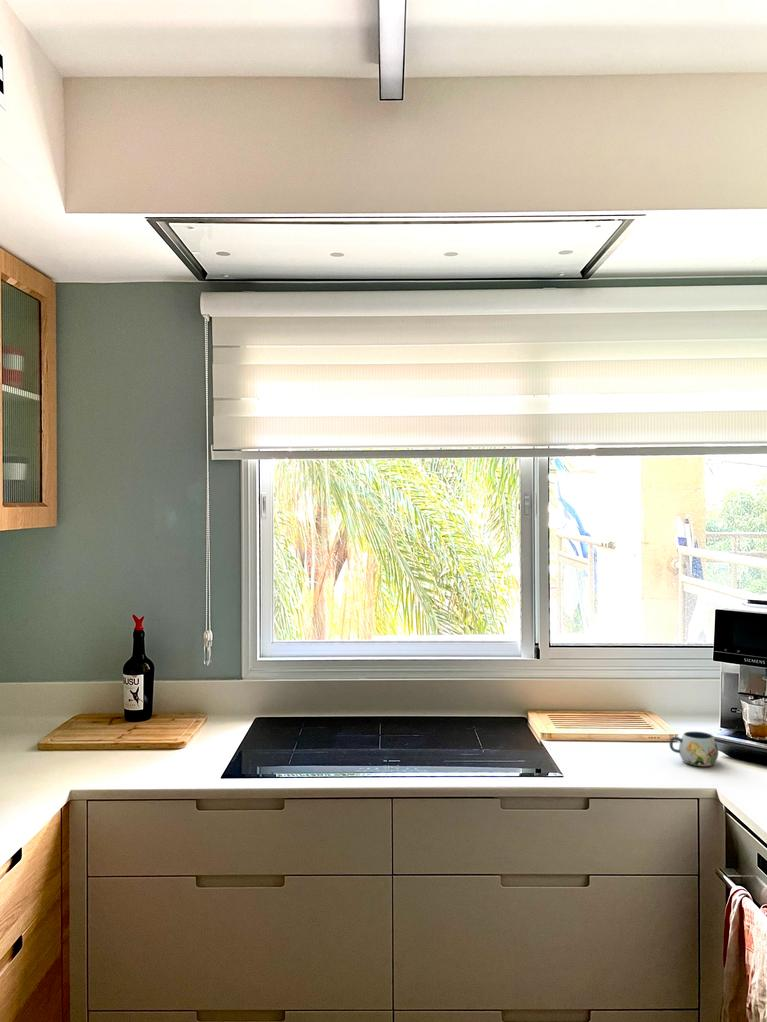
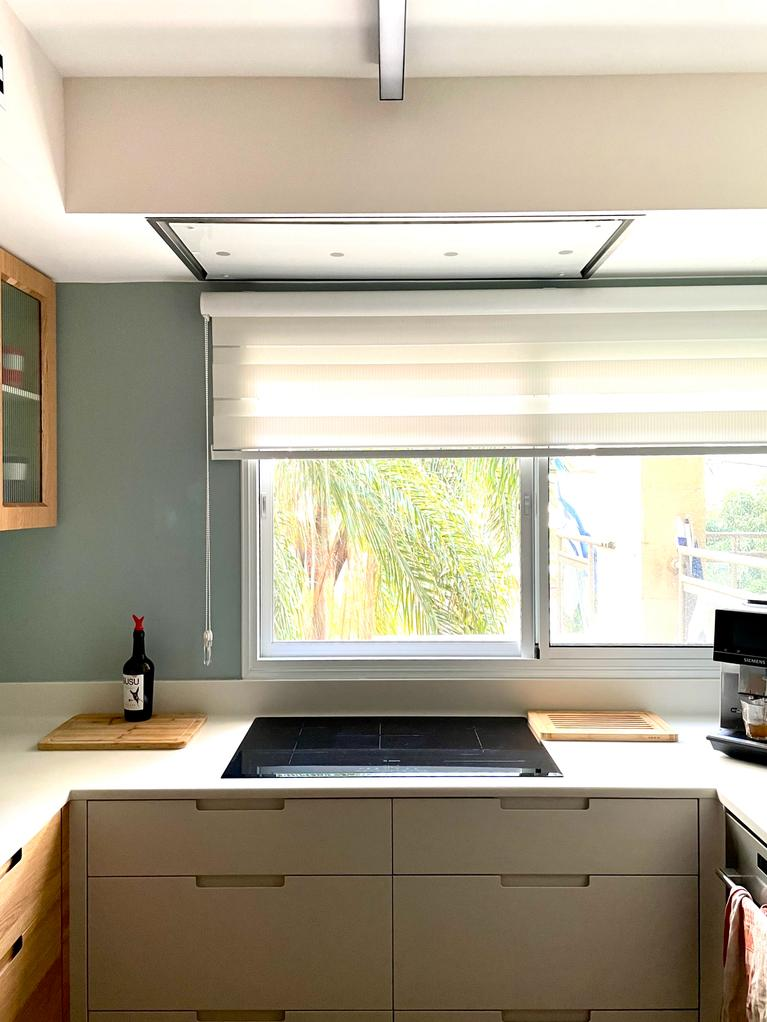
- mug (693, 748)
